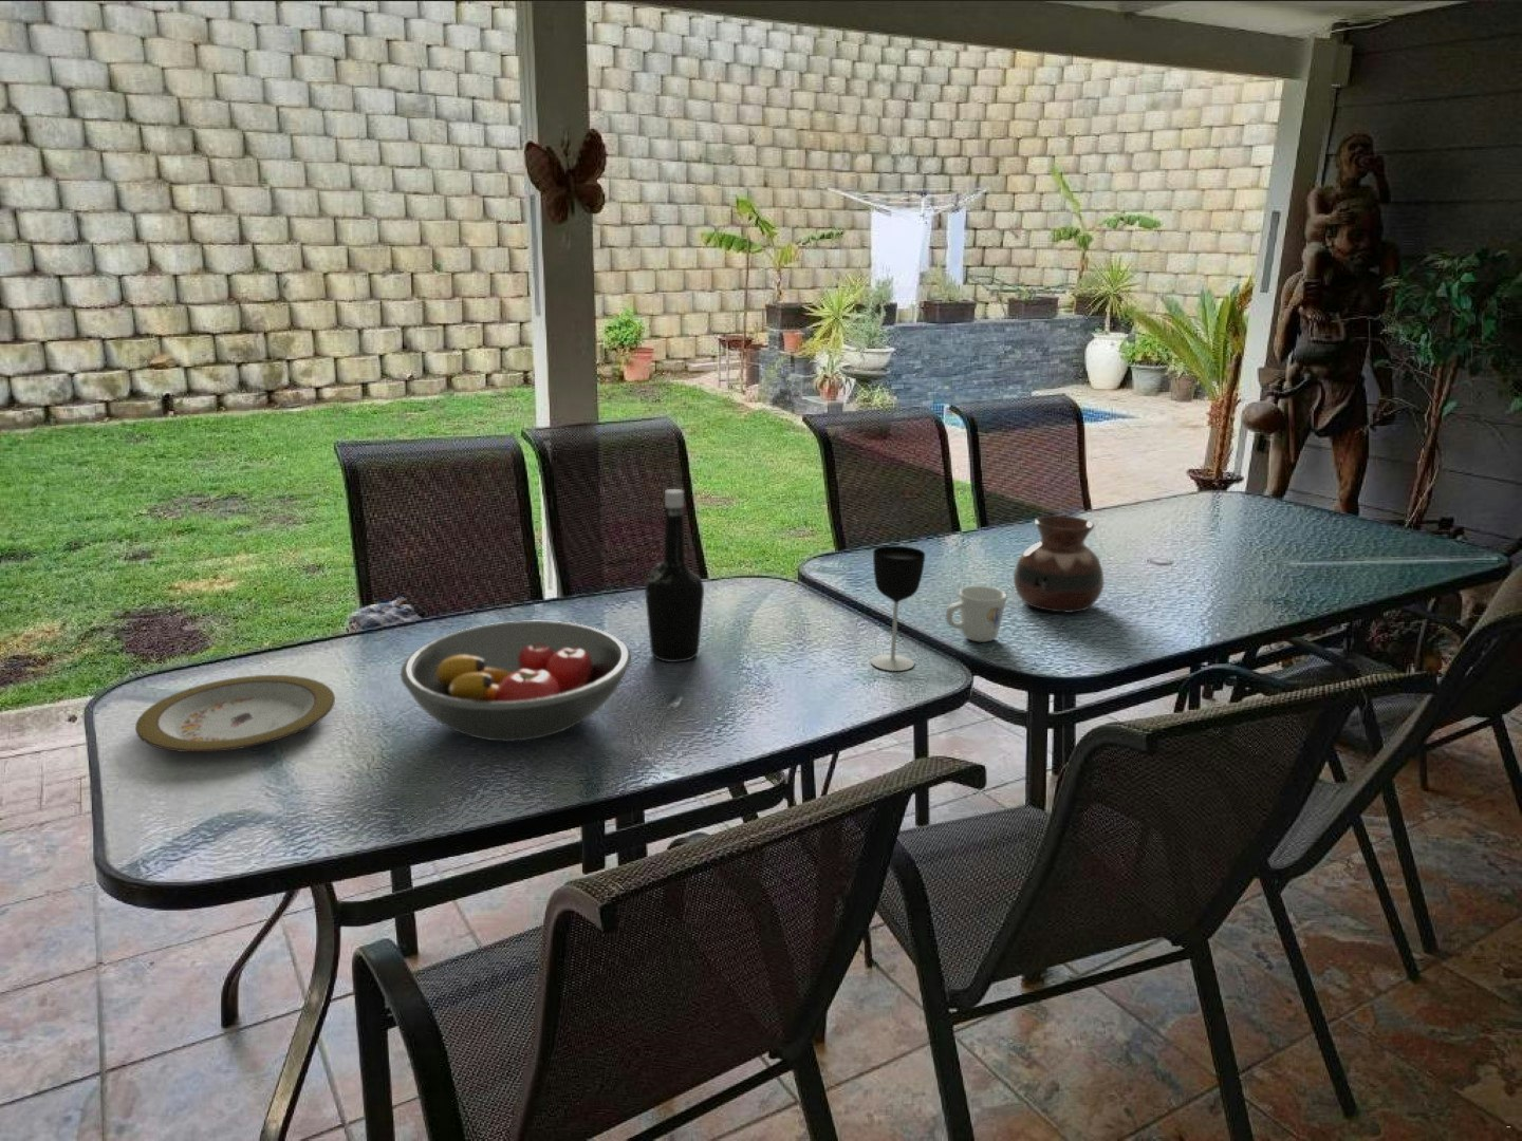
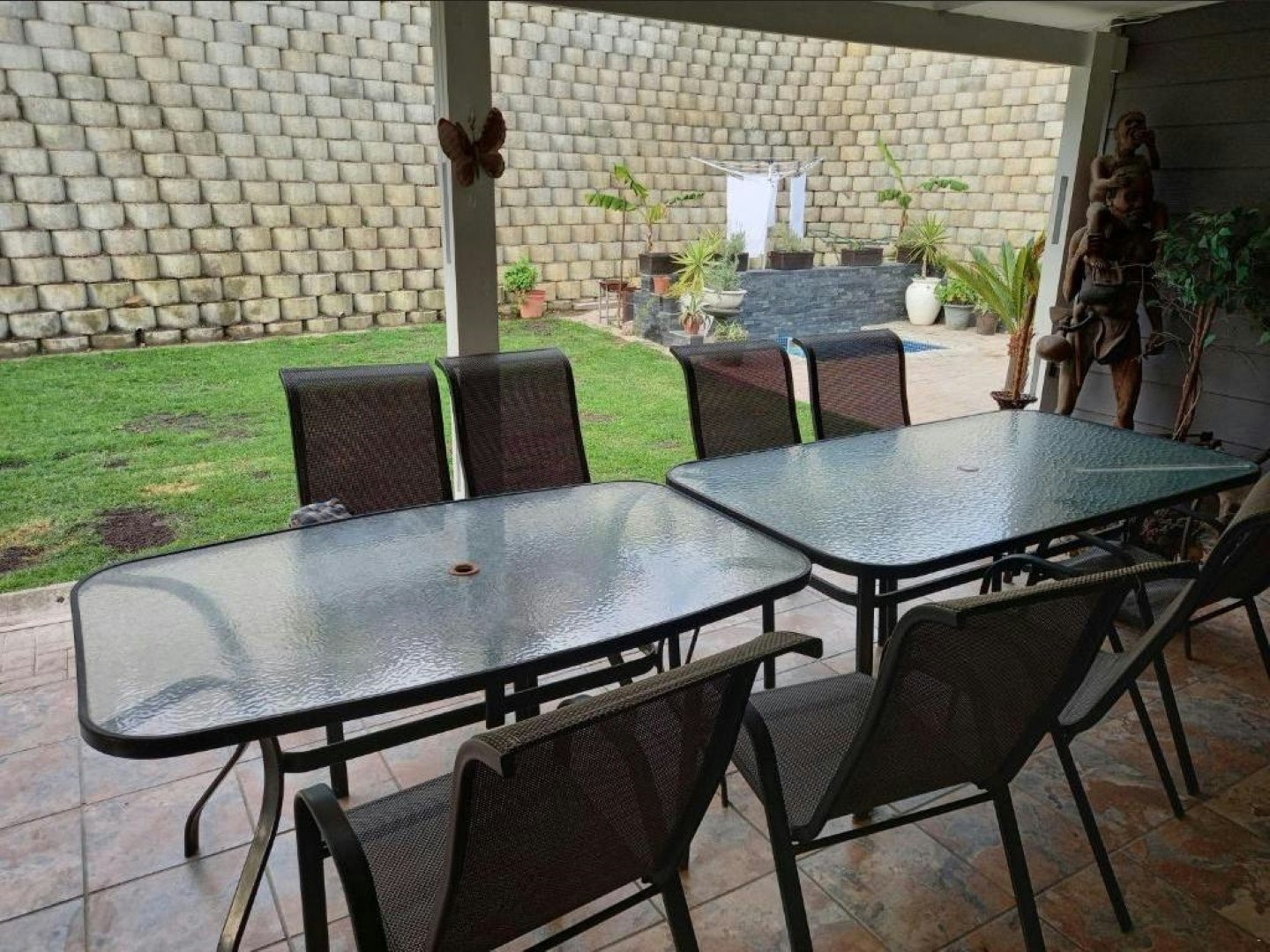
- fruit bowl (519, 681)
- mug (973, 616)
- wine glass (895, 608)
- bottle (675, 574)
- plate (238, 717)
- vase (1059, 563)
